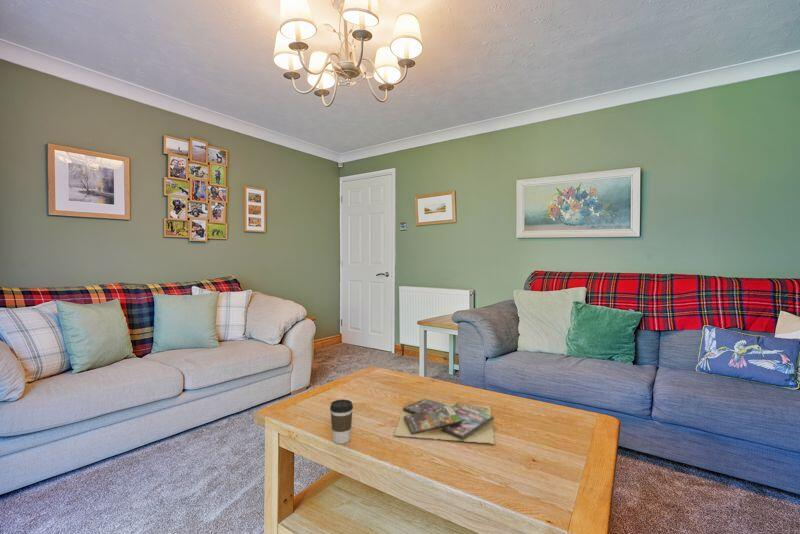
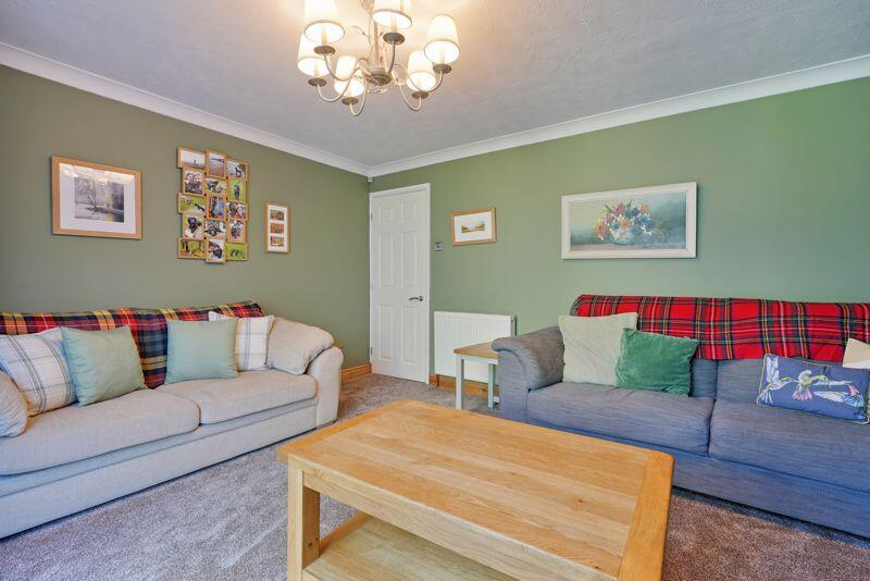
- coffee cup (341, 421)
- video game cases (446, 413)
